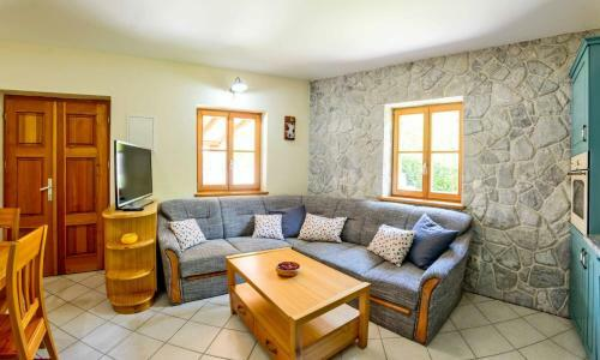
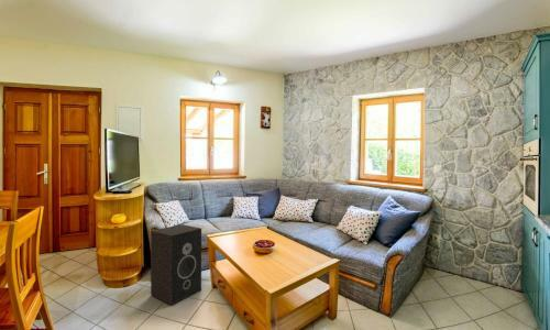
+ speaker (176, 261)
